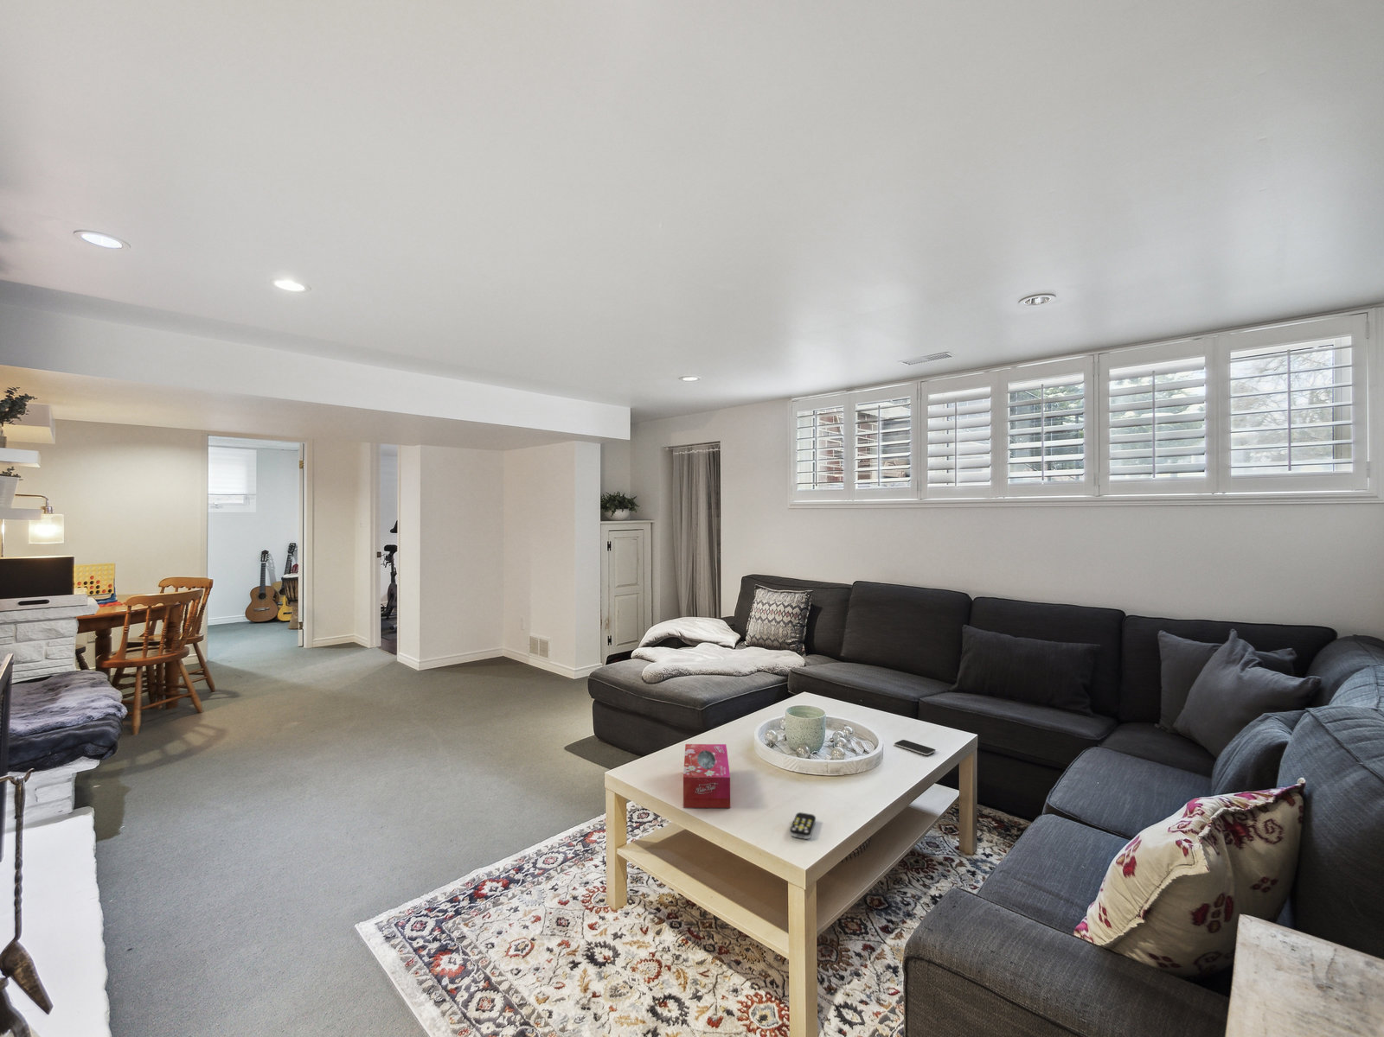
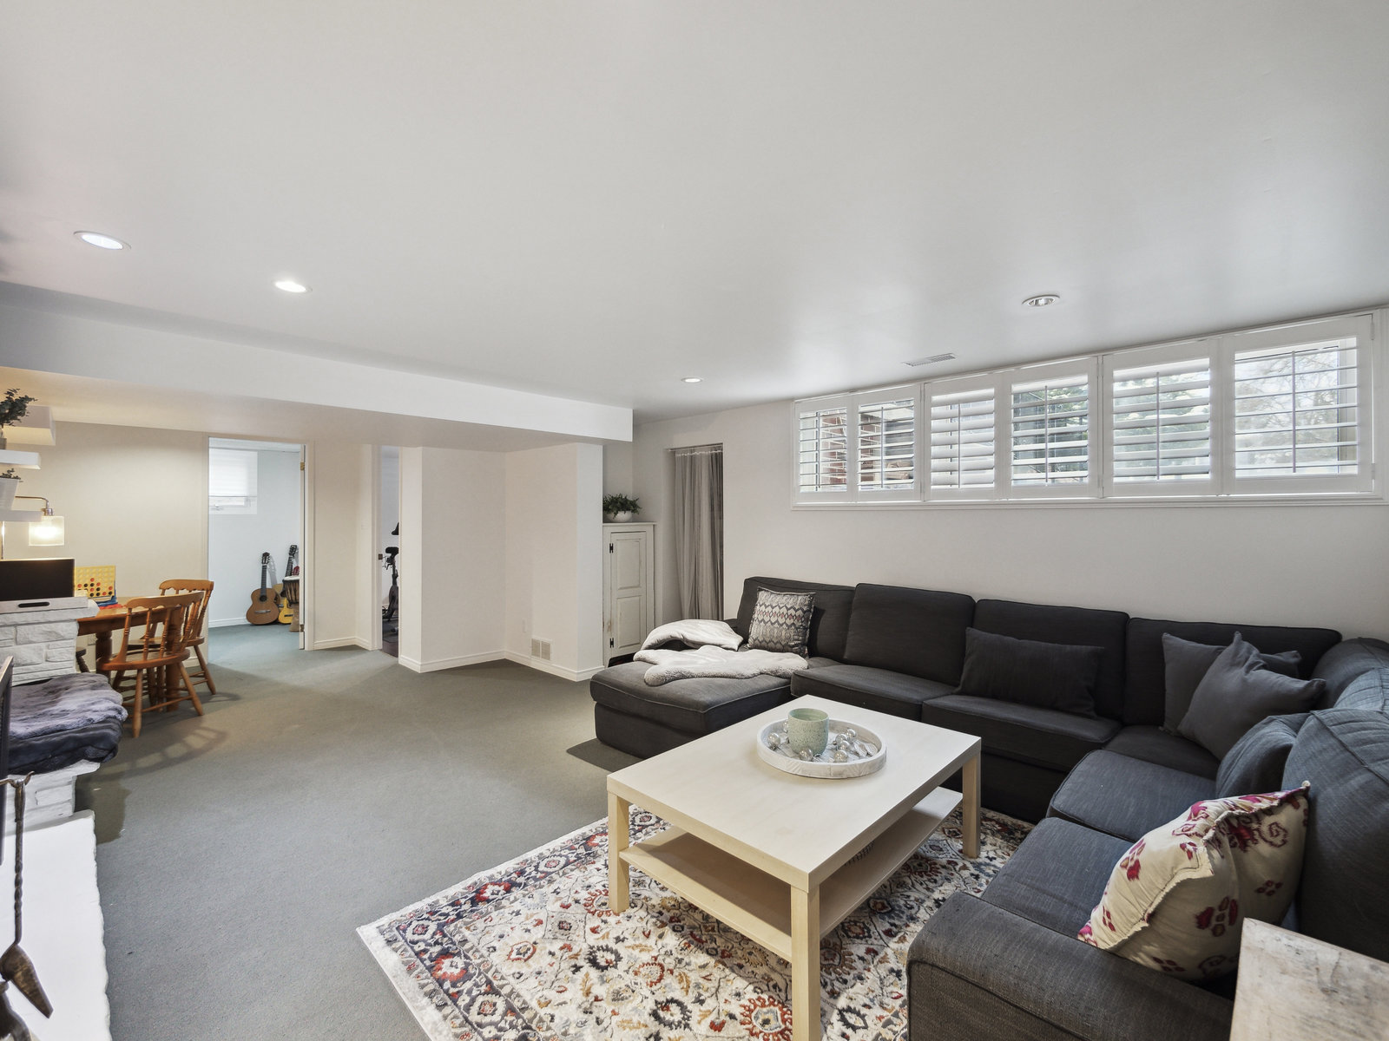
- remote control (803, 825)
- smartphone (914, 746)
- tissue box (706, 773)
